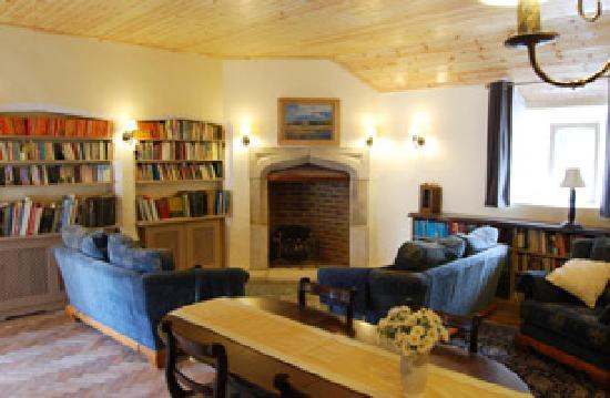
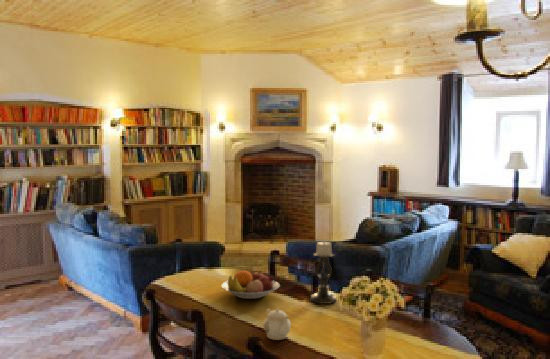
+ teapot (276, 322)
+ candle holder (323, 270)
+ fruit bowl (250, 282)
